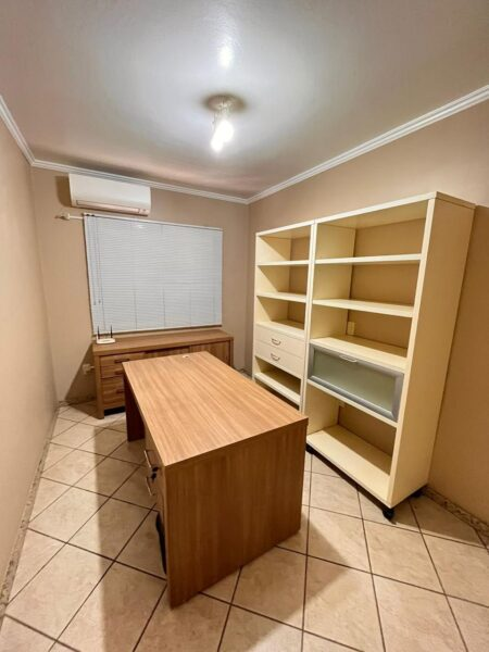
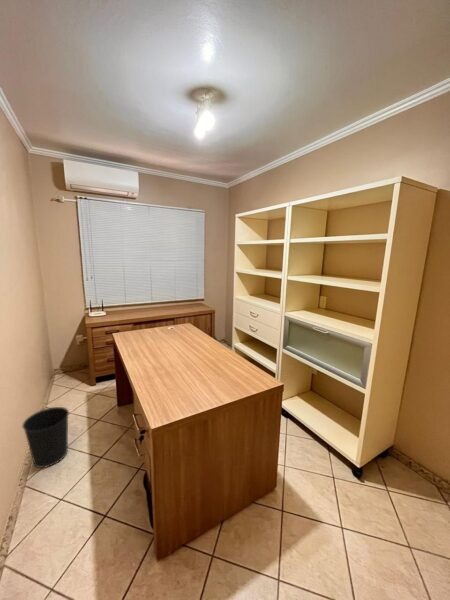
+ wastebasket (48, 437)
